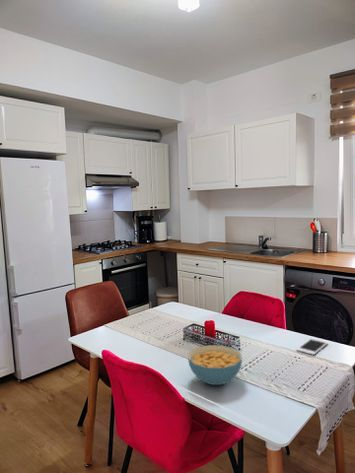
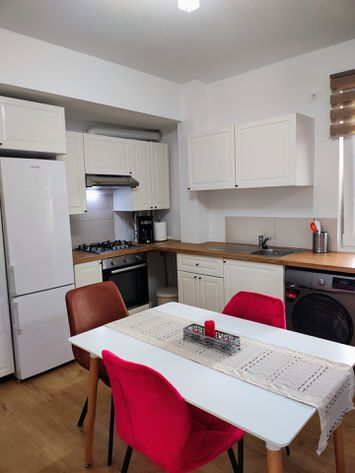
- cell phone (312, 346)
- cereal bowl (215, 368)
